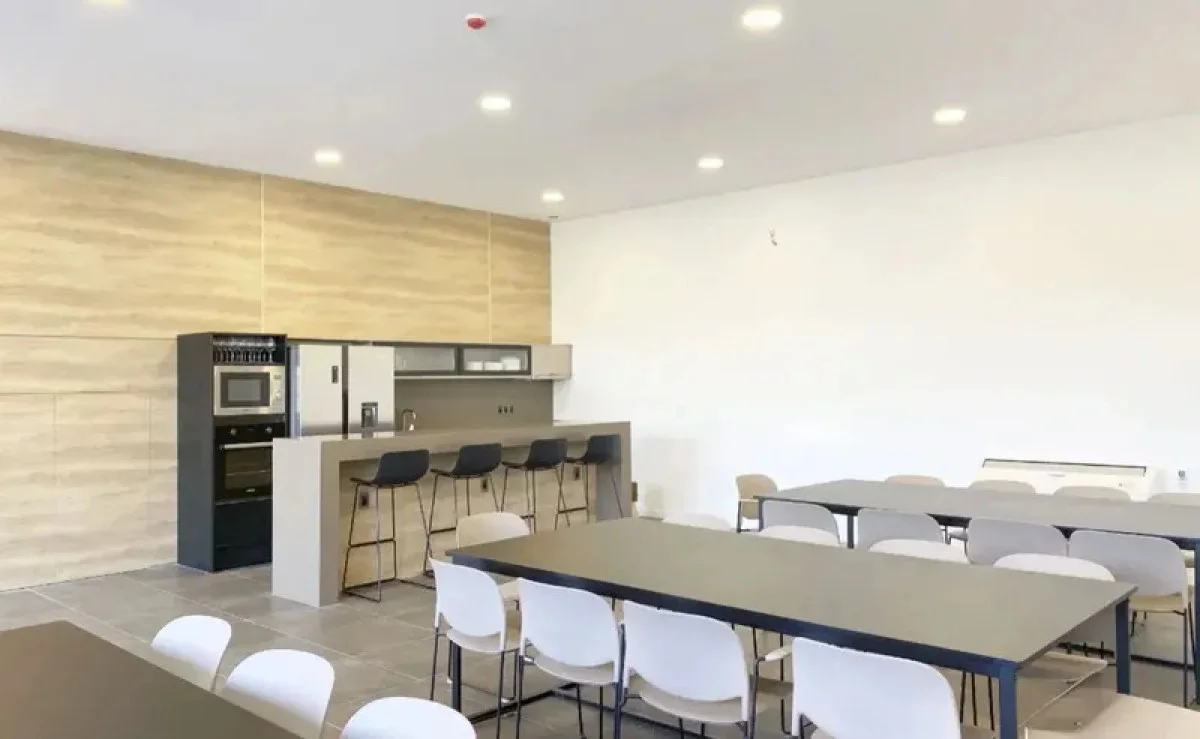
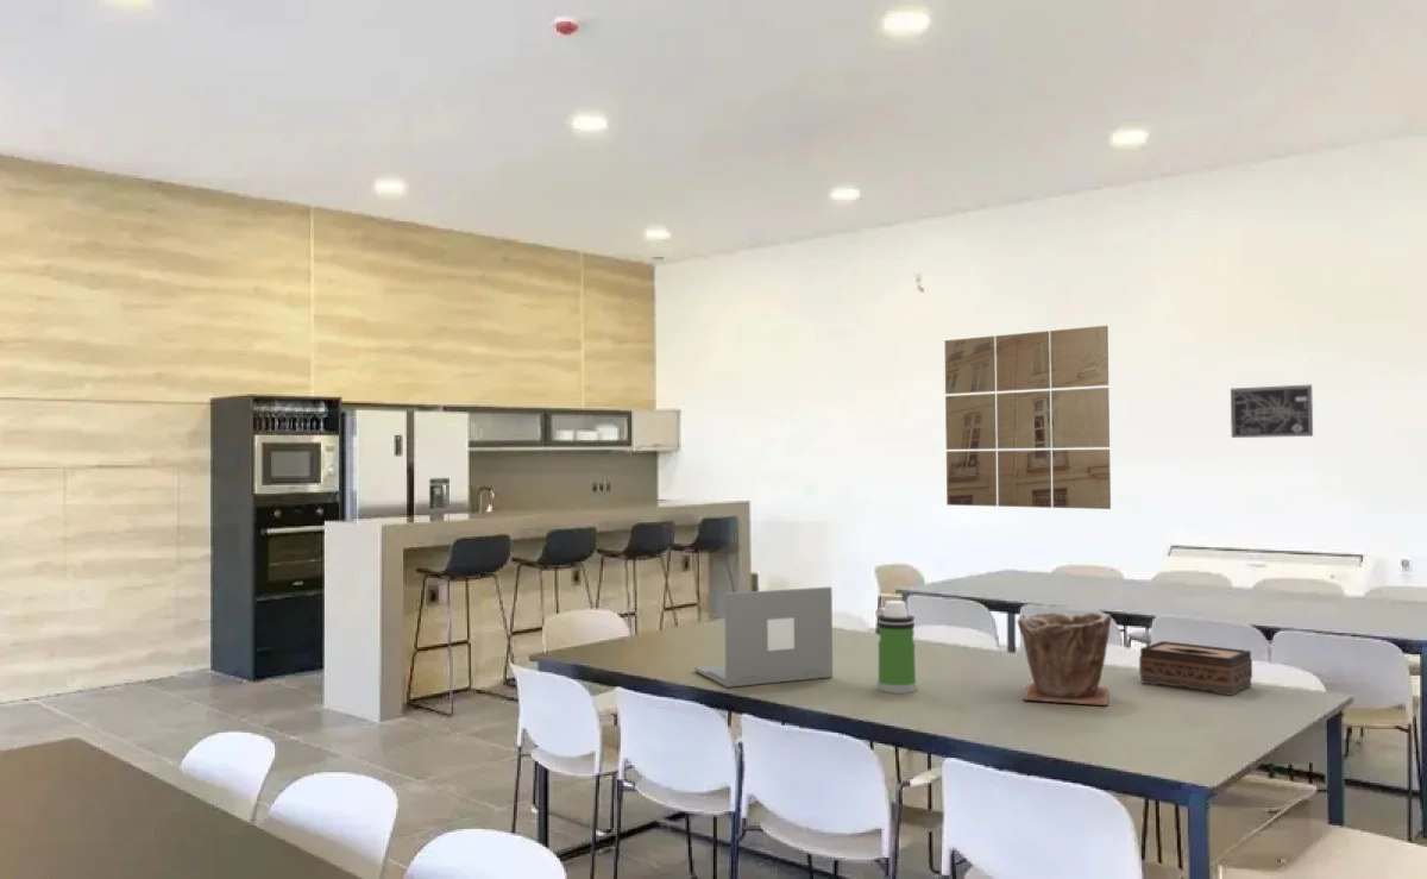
+ tissue box (1195, 666)
+ wall art (1023, 420)
+ water bottle (895, 645)
+ laptop (762, 629)
+ wall art (1270, 412)
+ plant pot (1064, 653)
